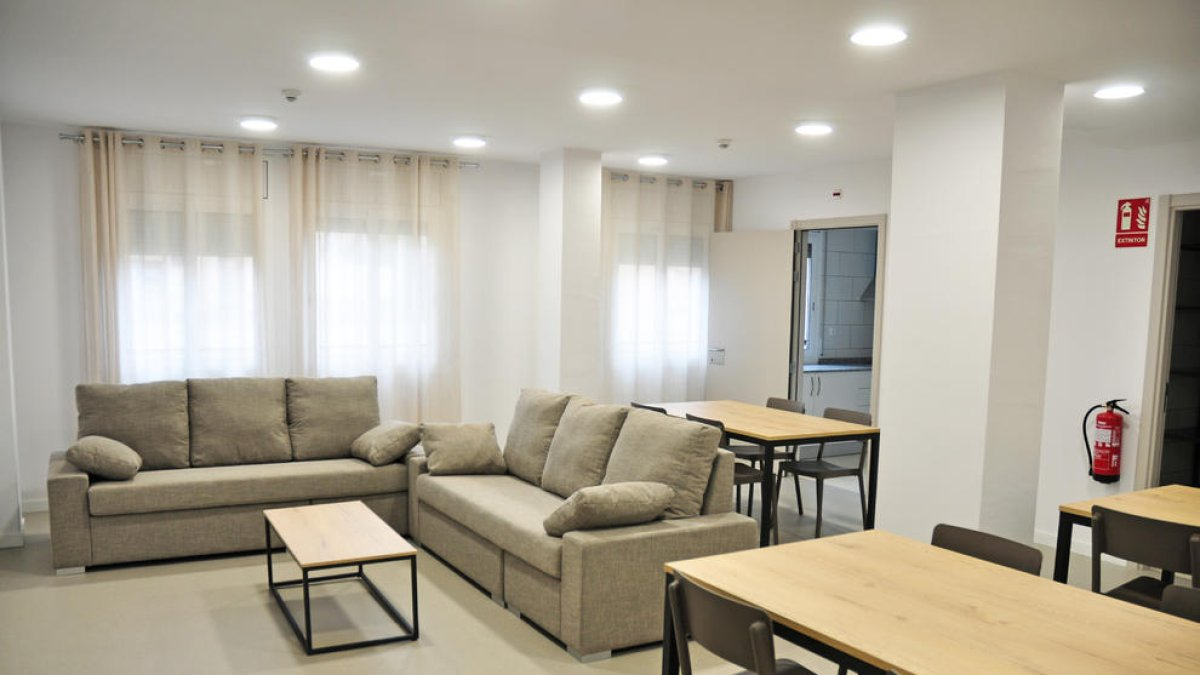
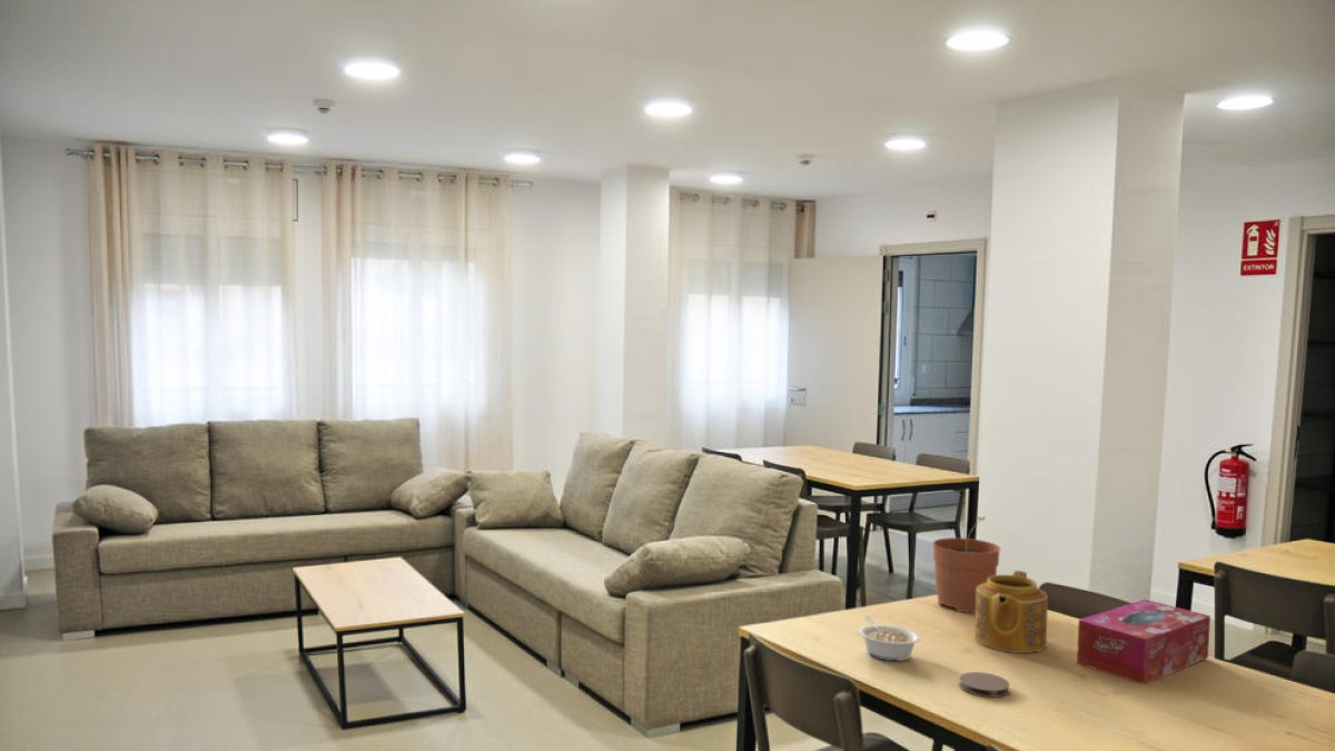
+ teapot (1010, 611)
+ legume (886, 641)
+ tissue box (1144, 639)
+ coaster (983, 684)
+ plant pot (966, 560)
